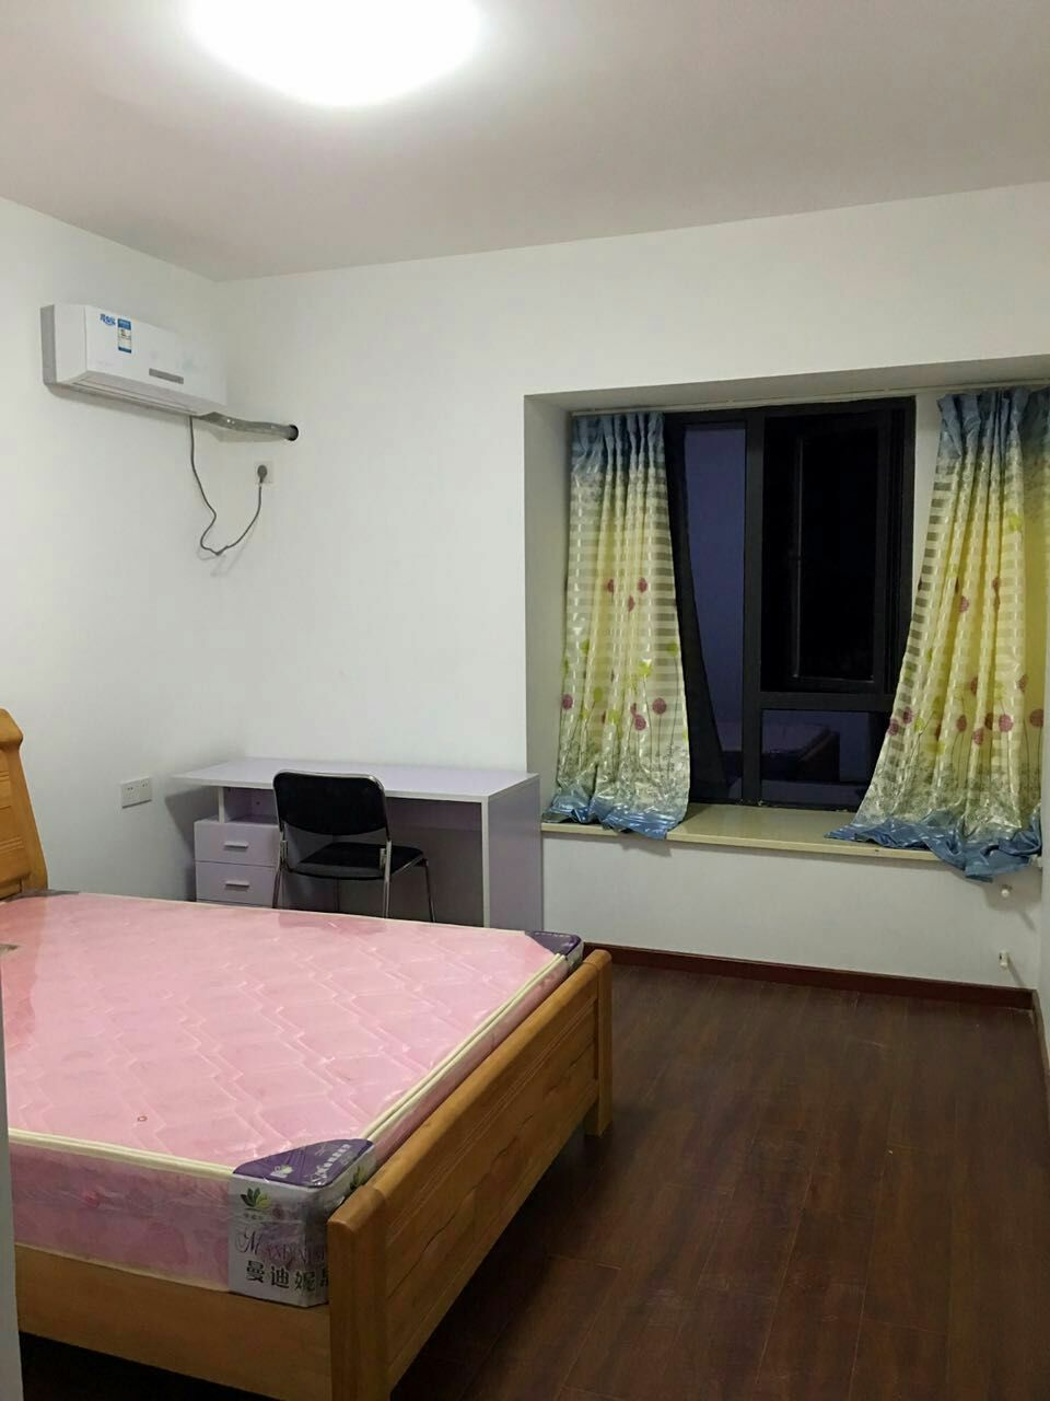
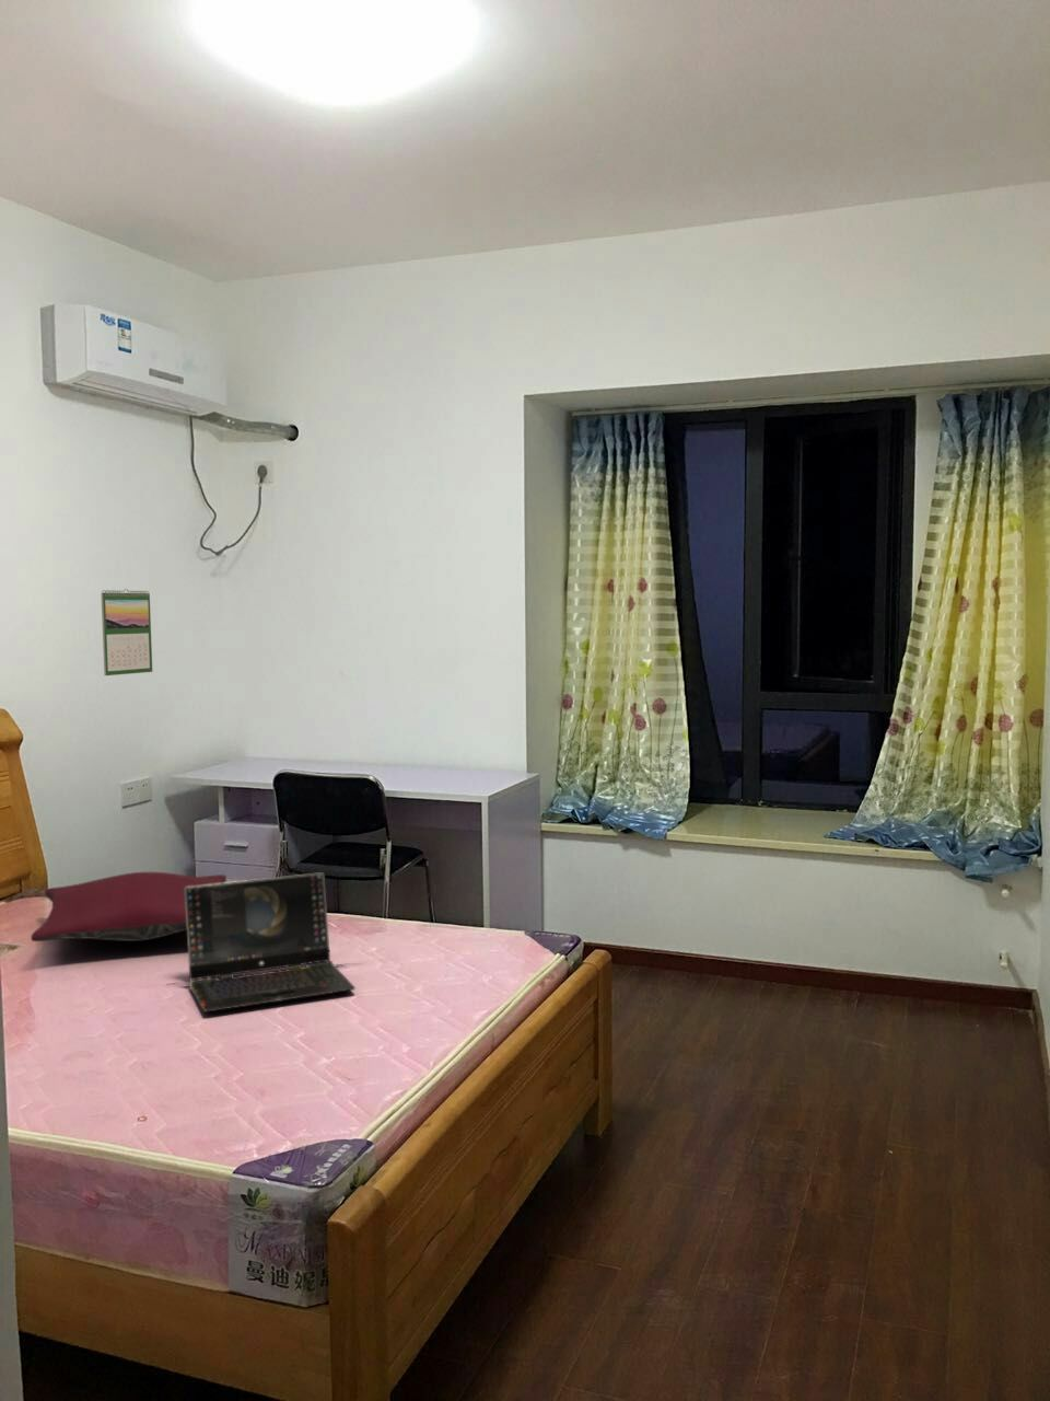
+ laptop computer (268, 939)
+ pillow (138, 906)
+ calendar (127, 631)
